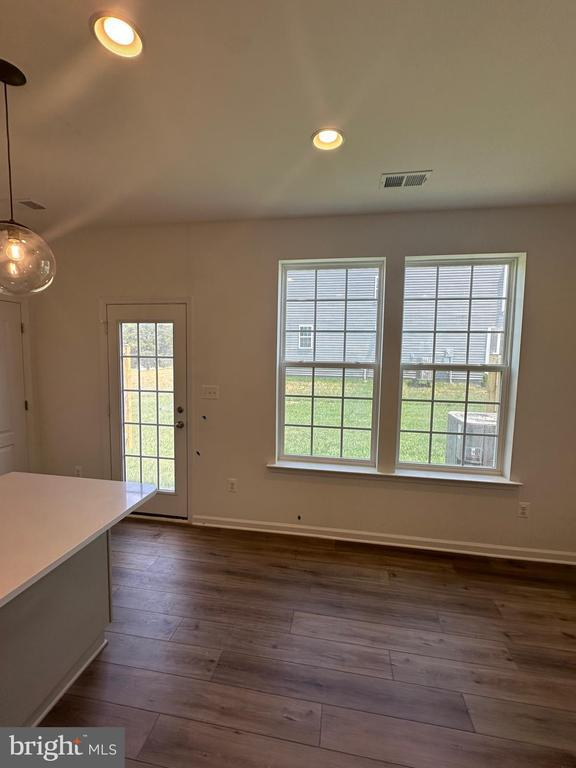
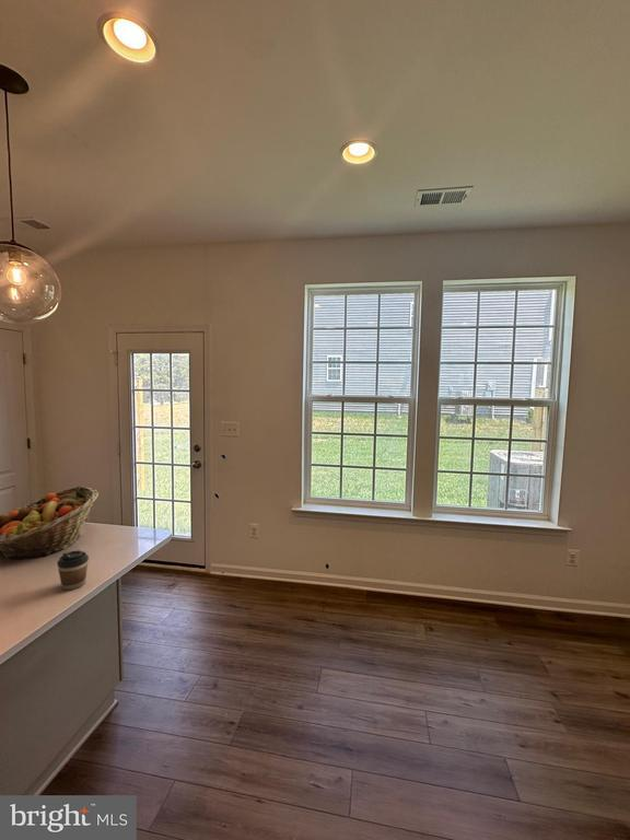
+ coffee cup (73, 568)
+ fruit basket (46, 518)
